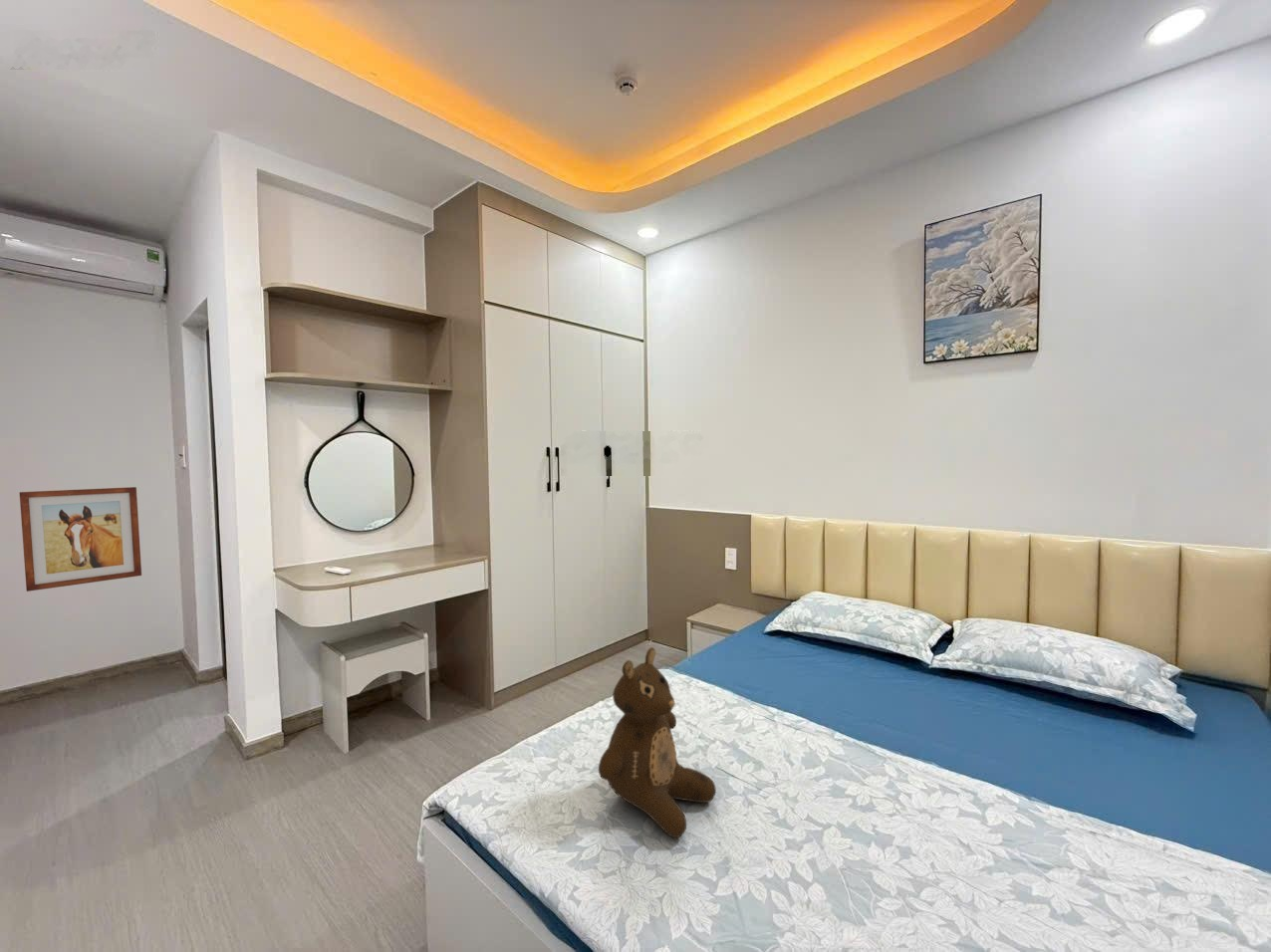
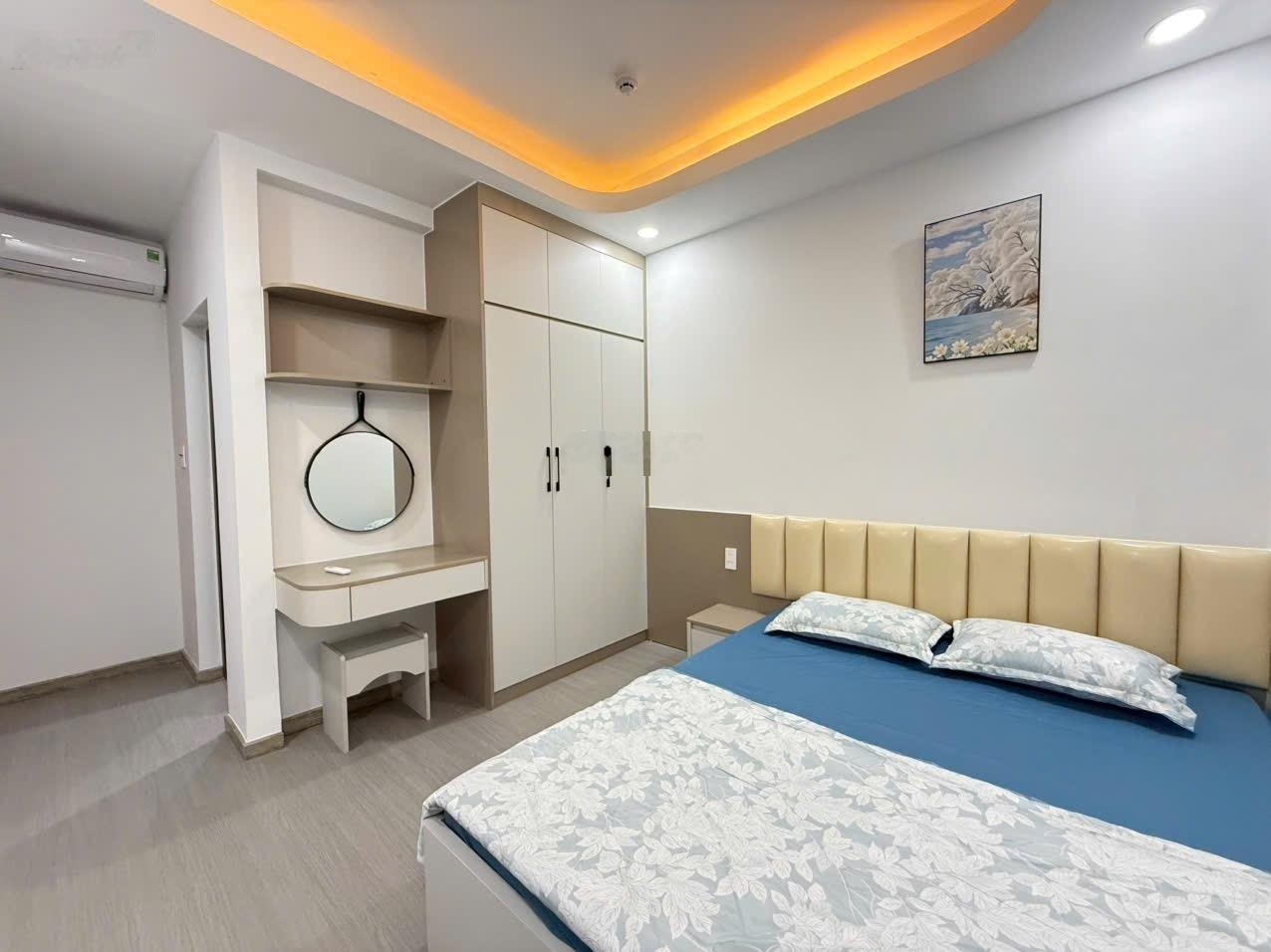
- wall art (84, 536)
- teddy bear (657, 731)
